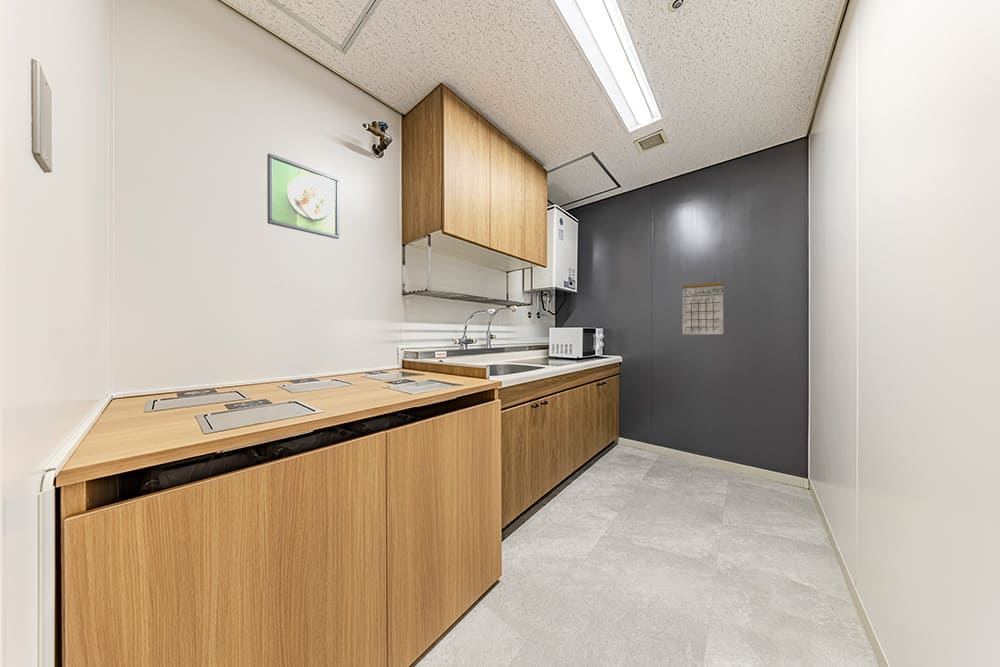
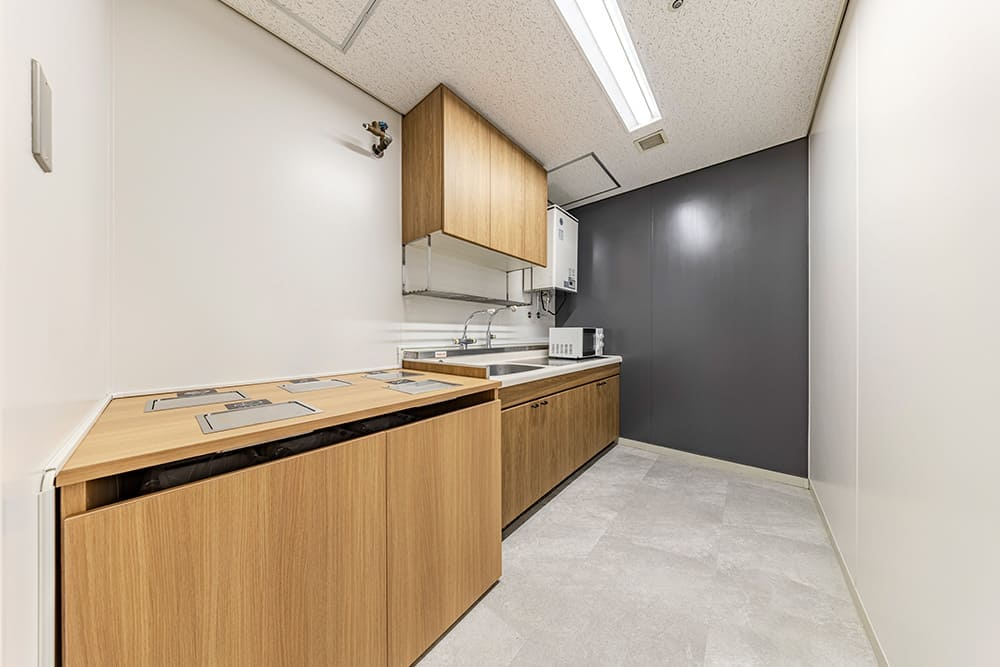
- calendar (702, 303)
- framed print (305, 199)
